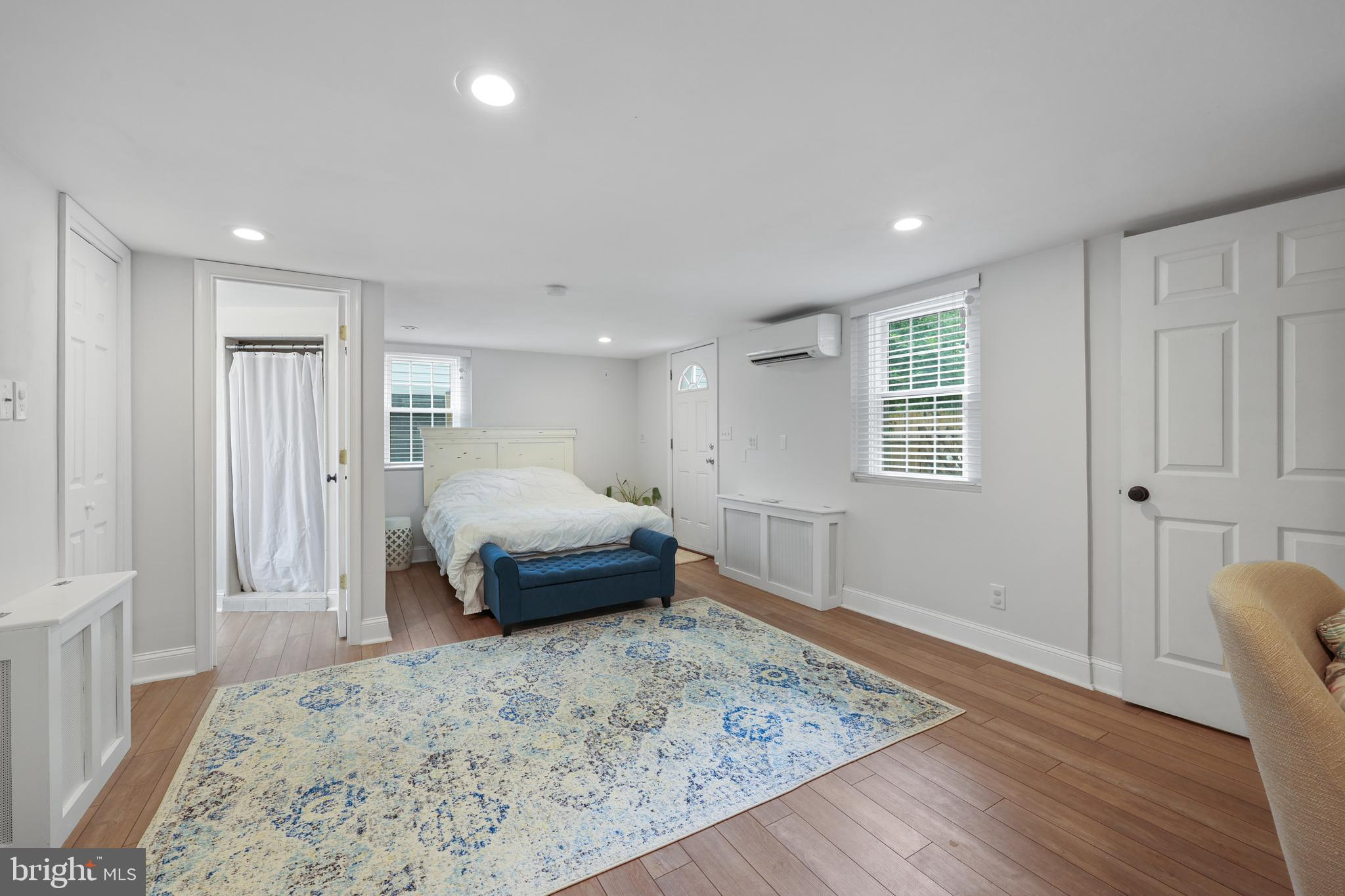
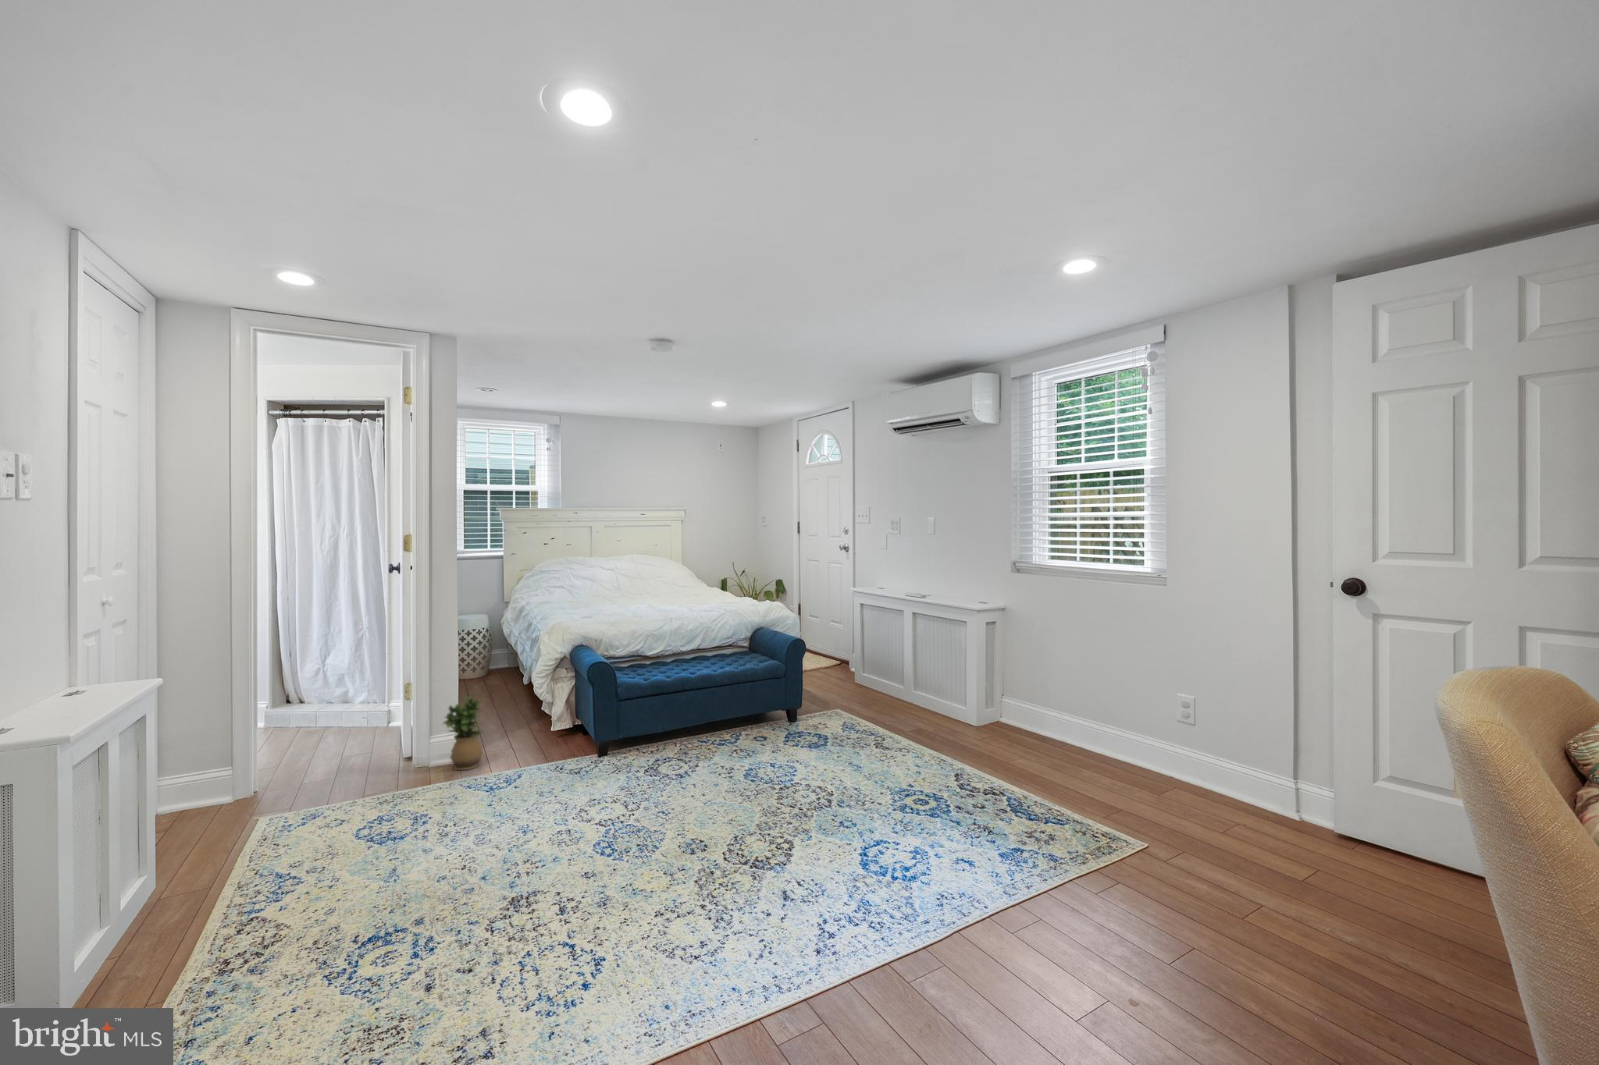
+ potted plant (462, 731)
